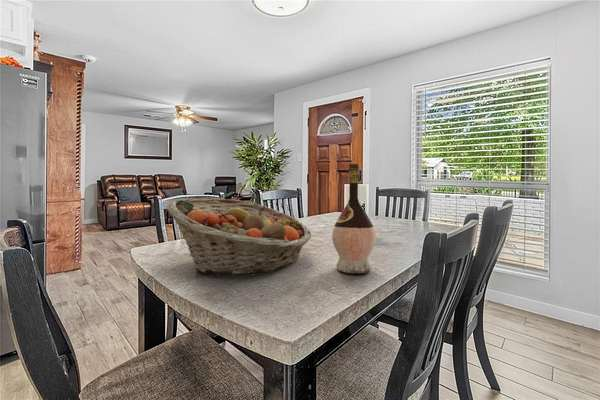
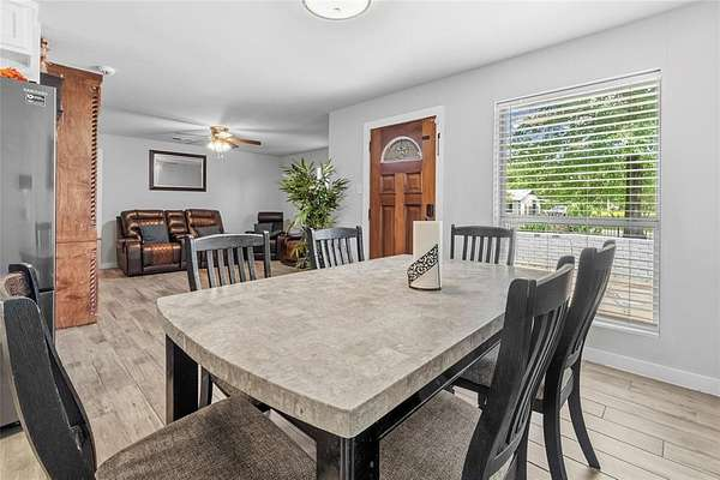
- wine bottle (353, 217)
- fruit basket (245, 230)
